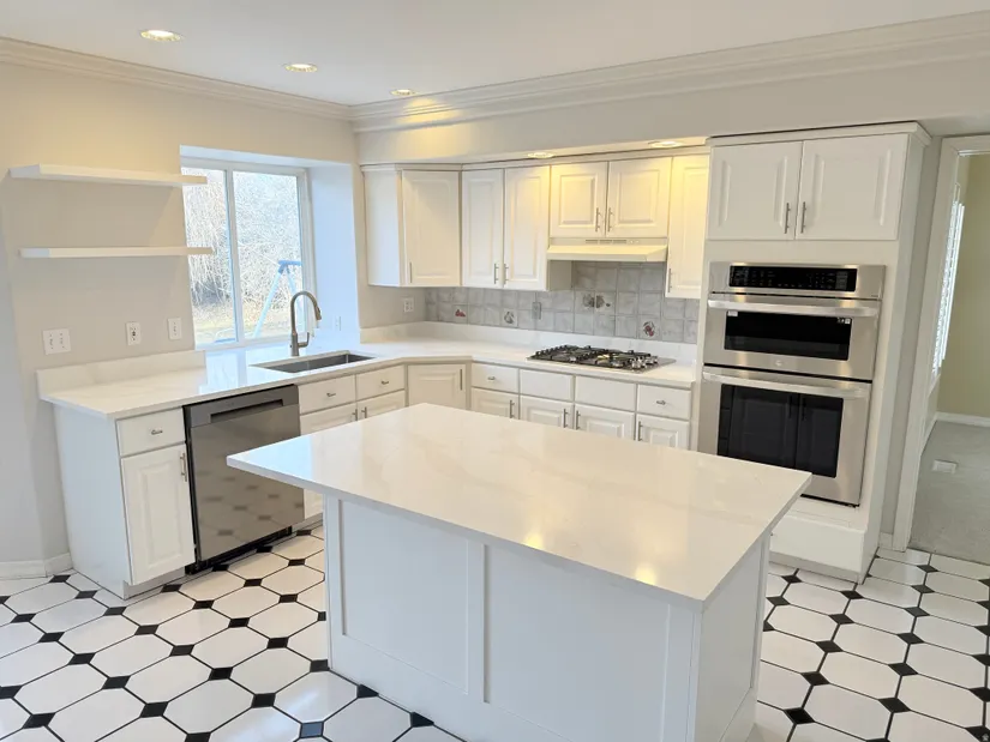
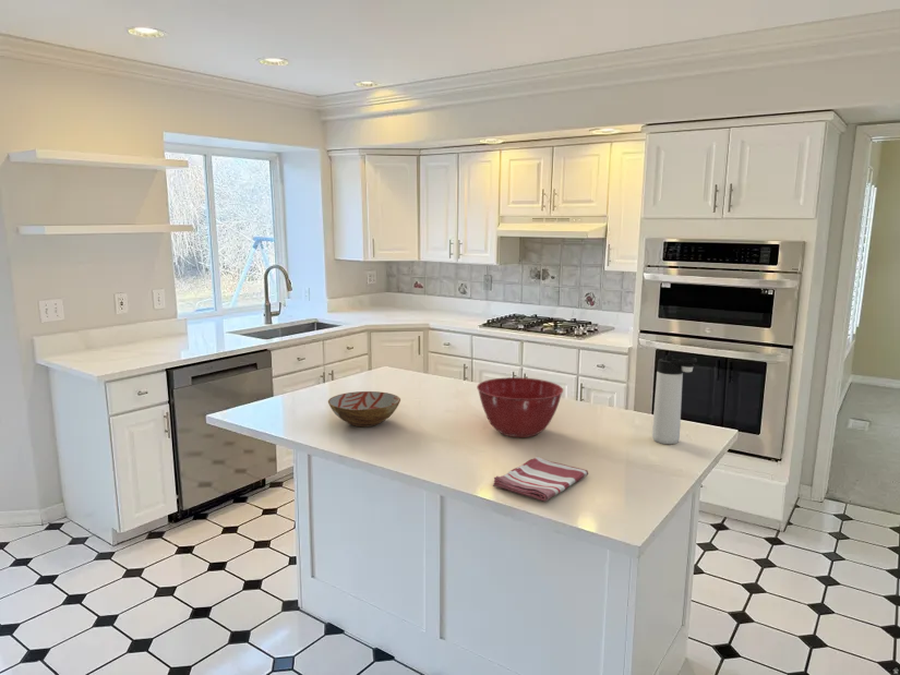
+ thermos bottle (674, 399)
+ mixing bowl (519, 409)
+ bowl (364, 410)
+ dish towel (541, 477)
